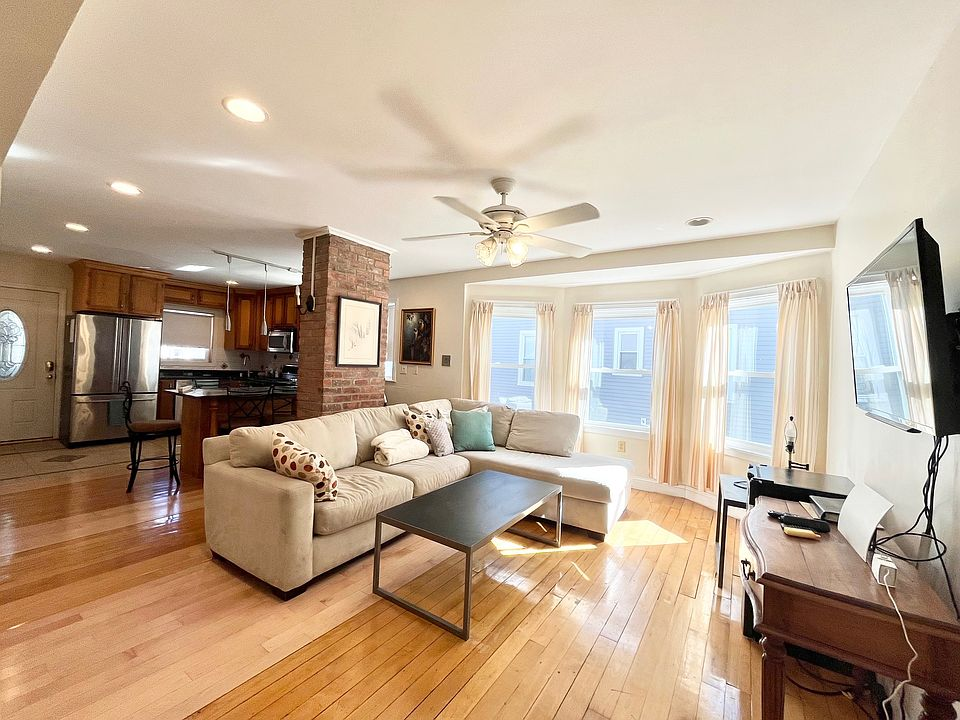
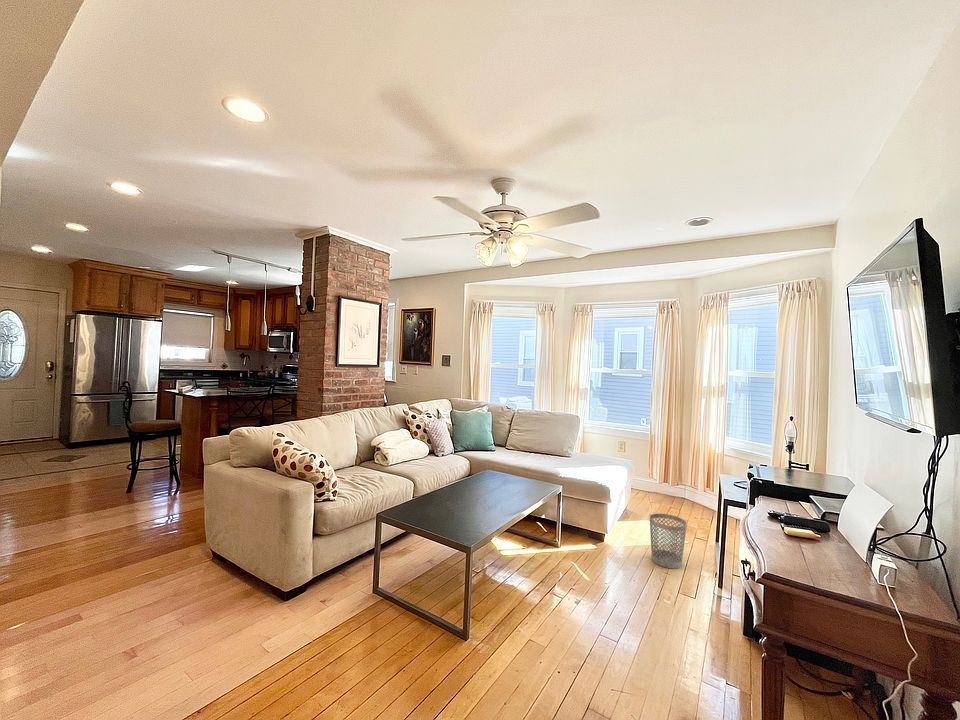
+ wastebasket (667, 540)
